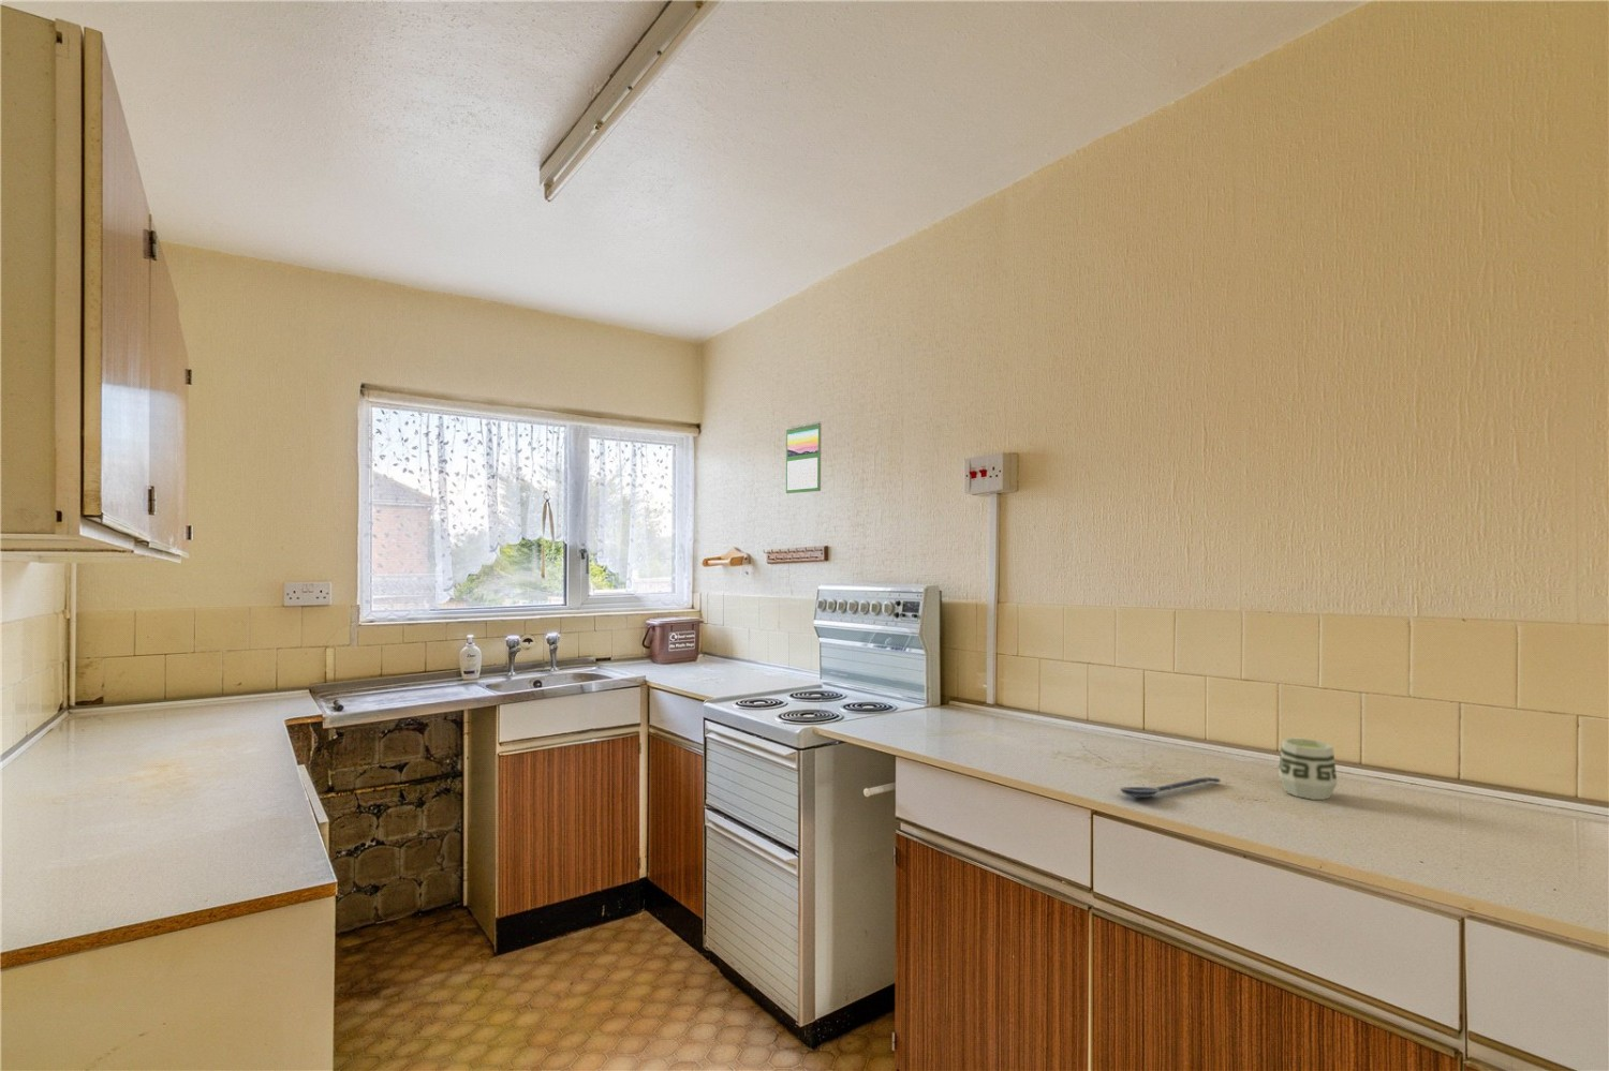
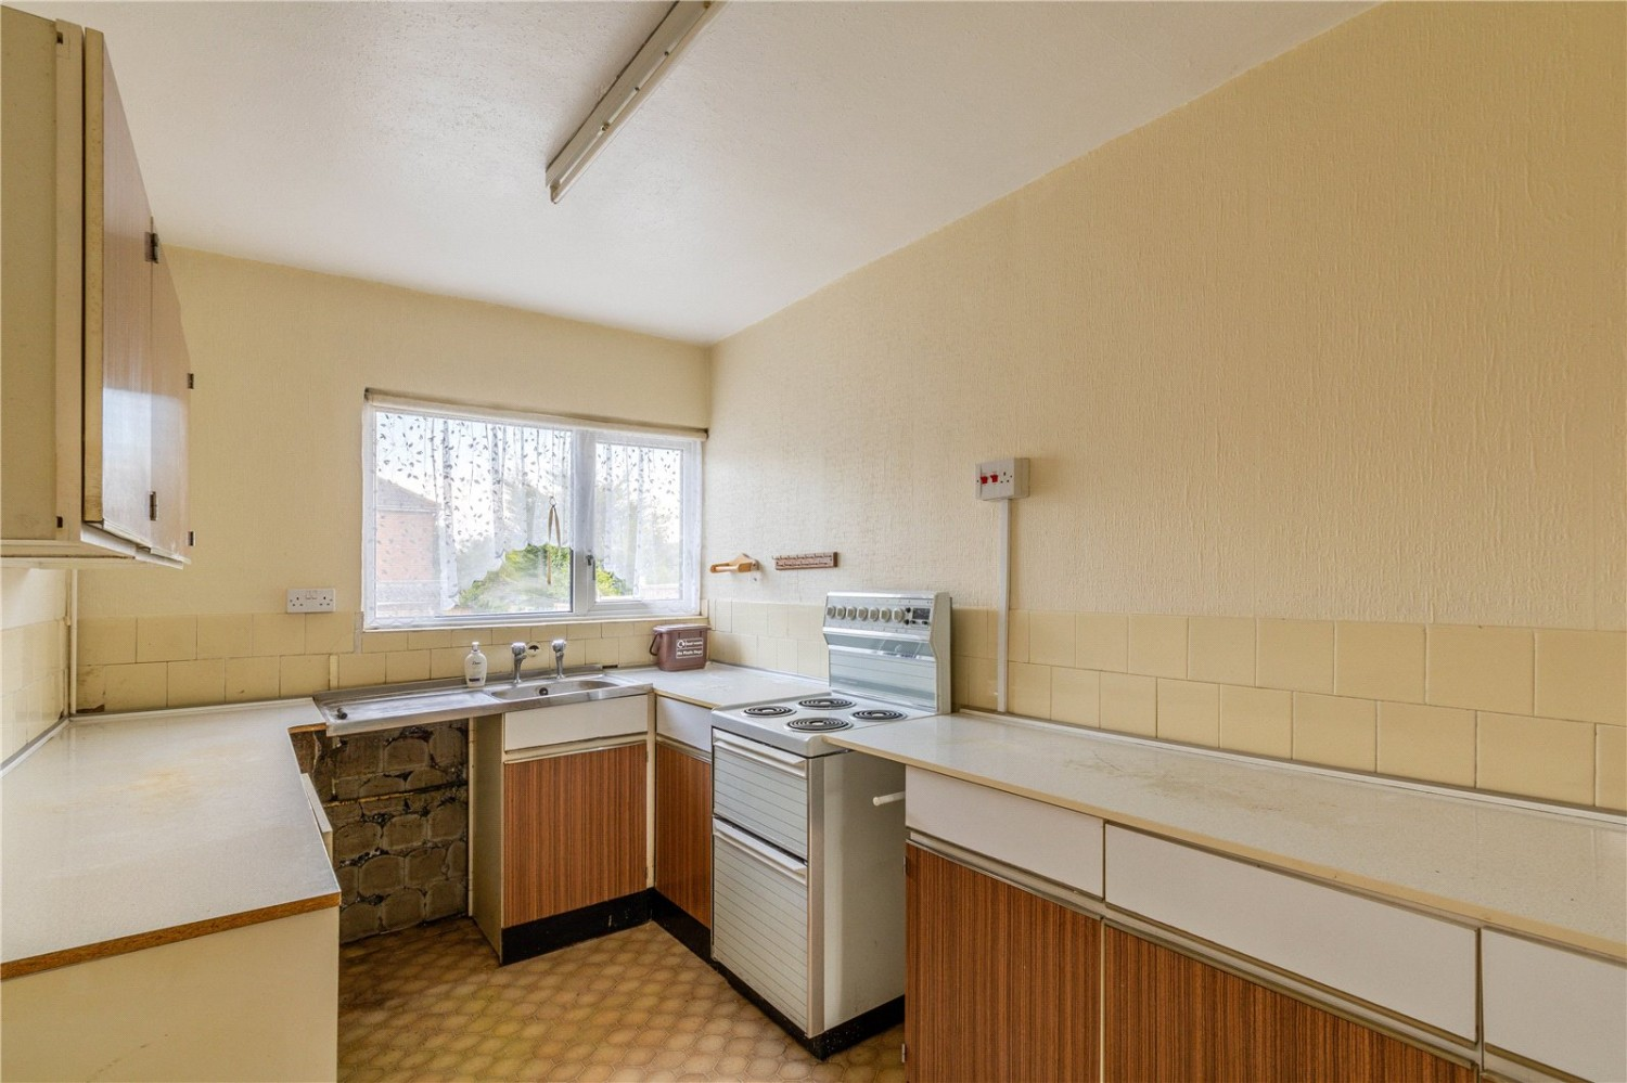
- spoon (1174, 785)
- cup (1307, 767)
- calendar (802, 457)
